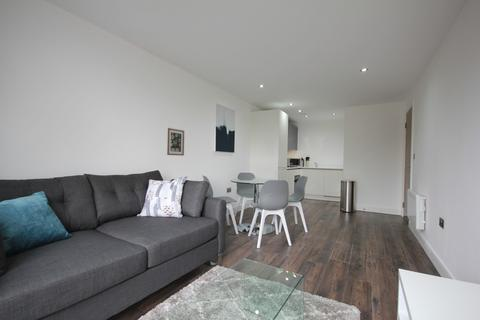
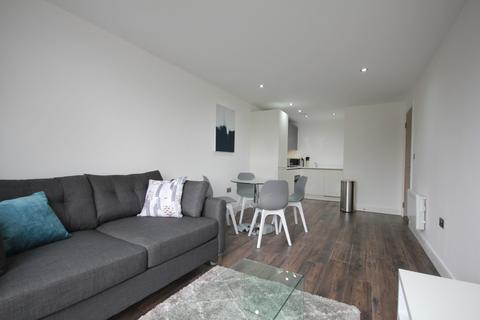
- wall art (176, 142)
